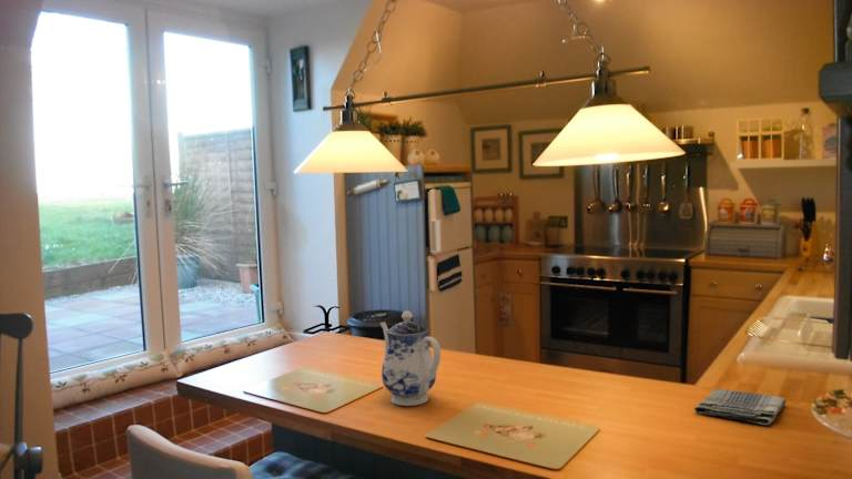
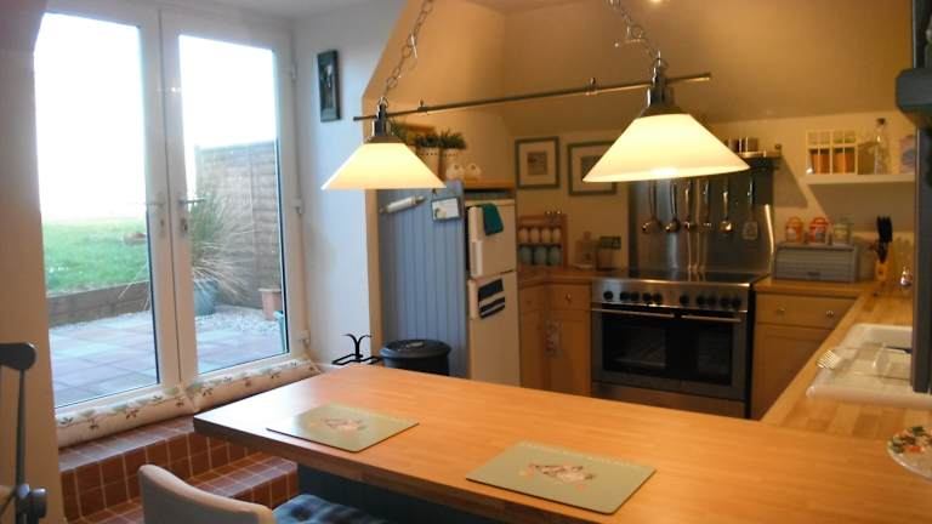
- dish towel (740, 402)
- teapot (408, 355)
